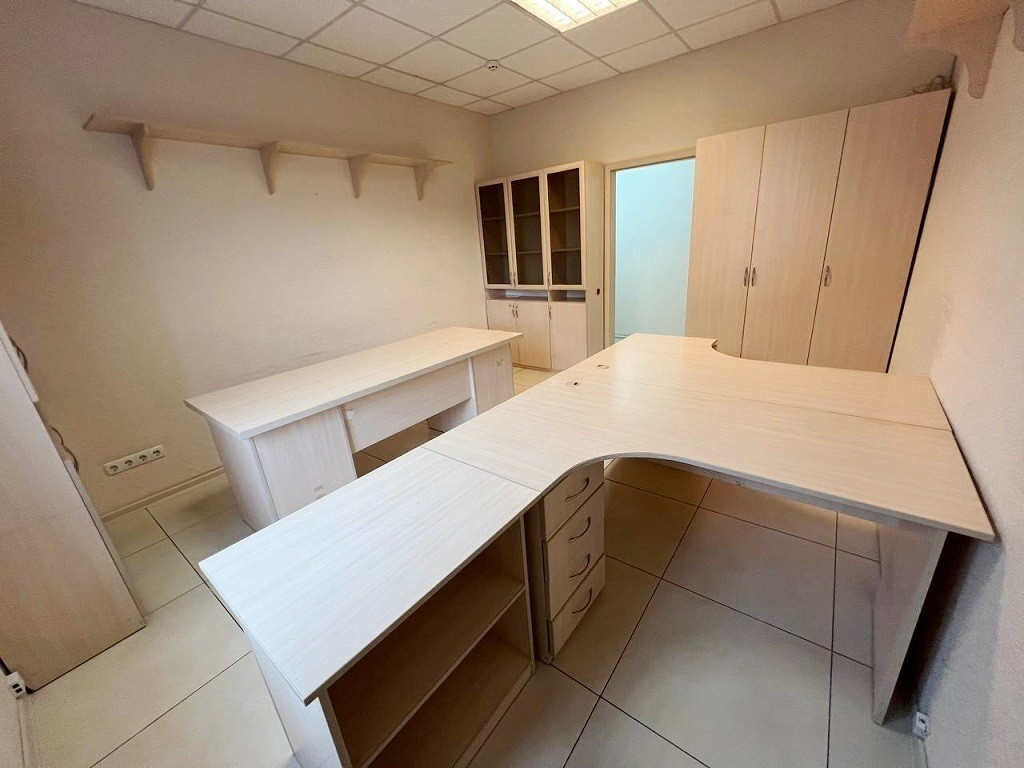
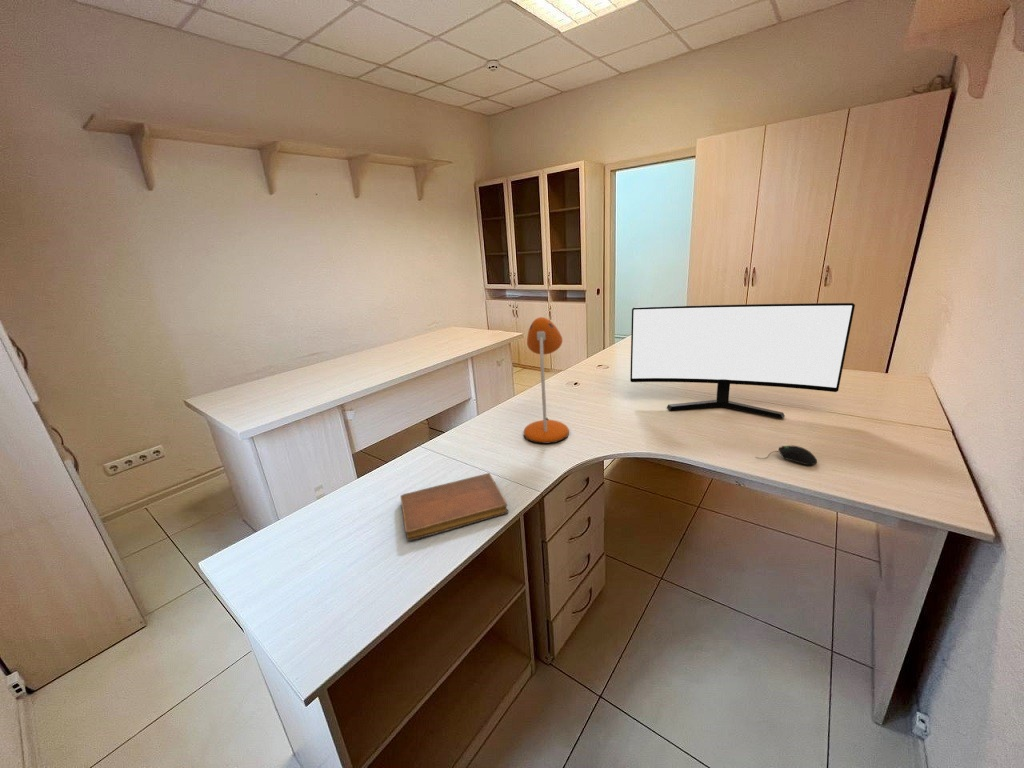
+ desk lamp (543, 375)
+ computer mouse (786, 452)
+ notebook (452, 503)
+ monitor (727, 359)
